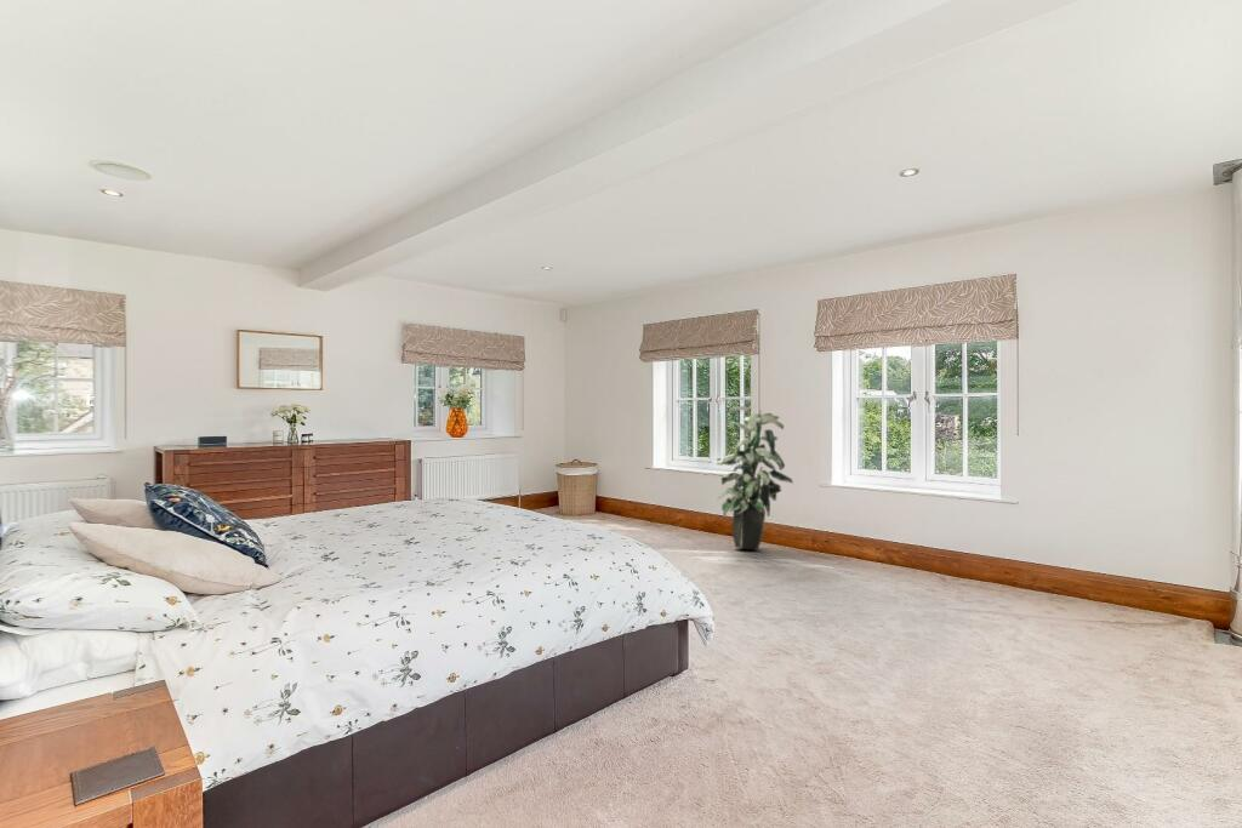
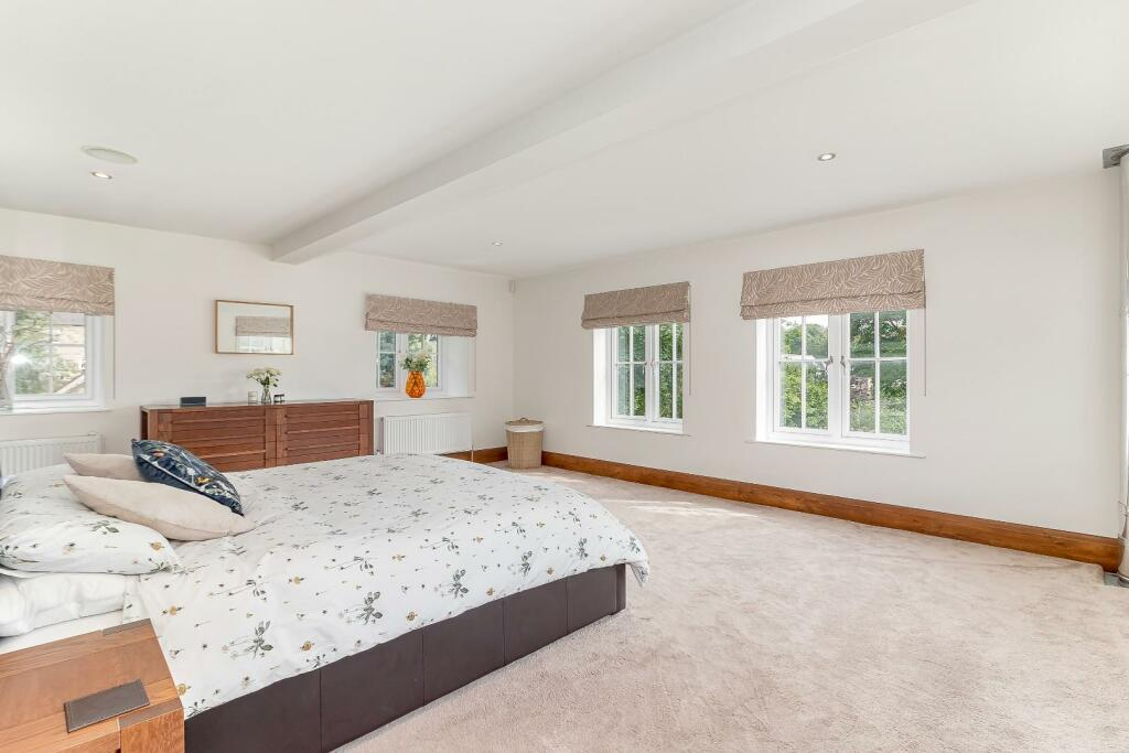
- indoor plant (750, 476)
